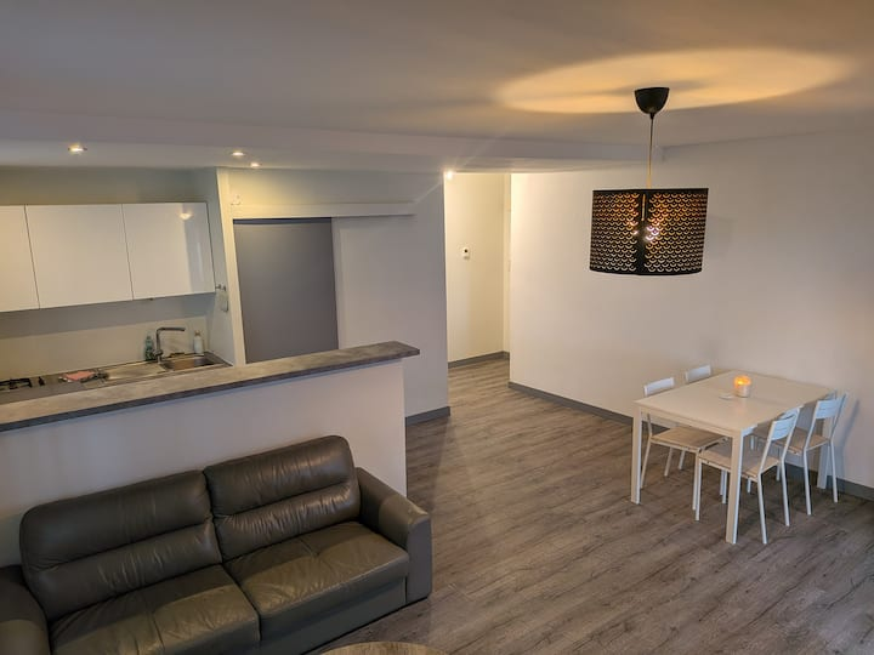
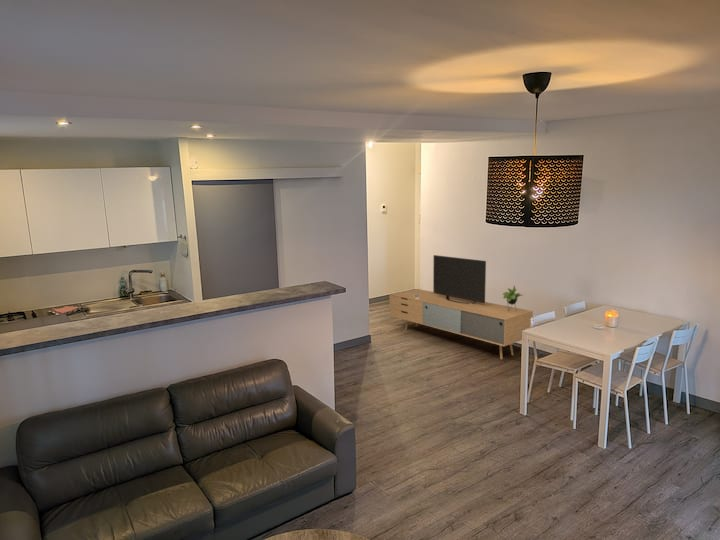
+ media console (455, 300)
